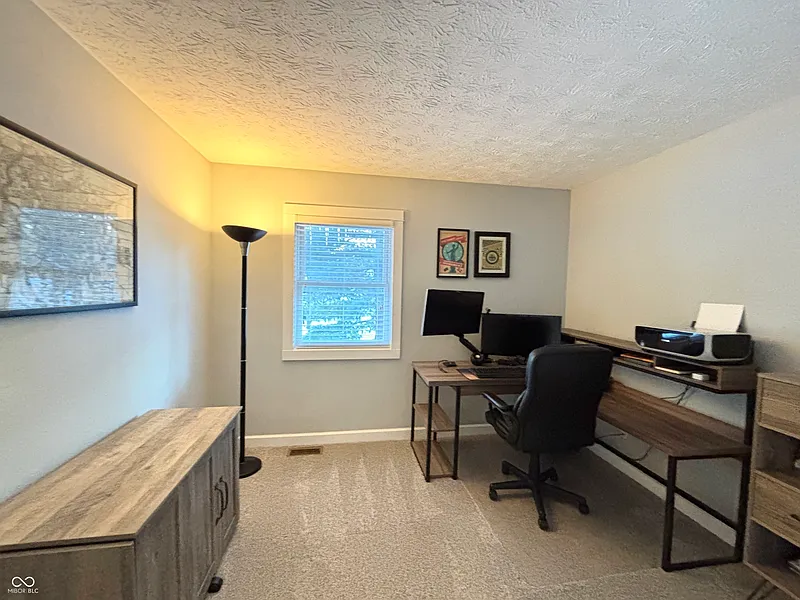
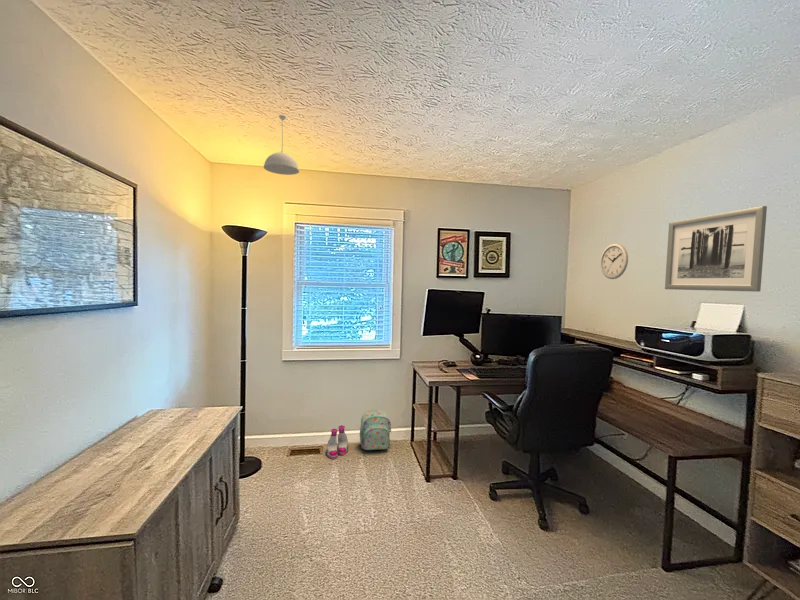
+ wall clock (612, 261)
+ backpack (375, 430)
+ wall art (709, 253)
+ pendant light (282, 143)
+ boots (338, 439)
